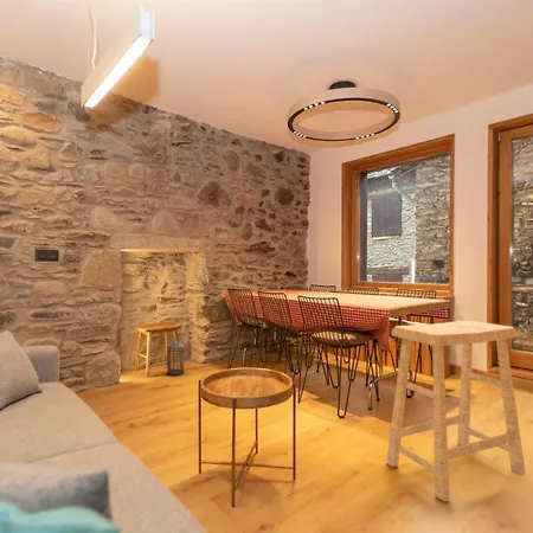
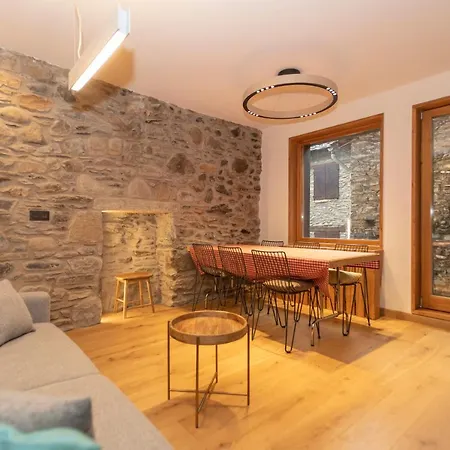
- lantern (175, 353)
- stool (460, 397)
